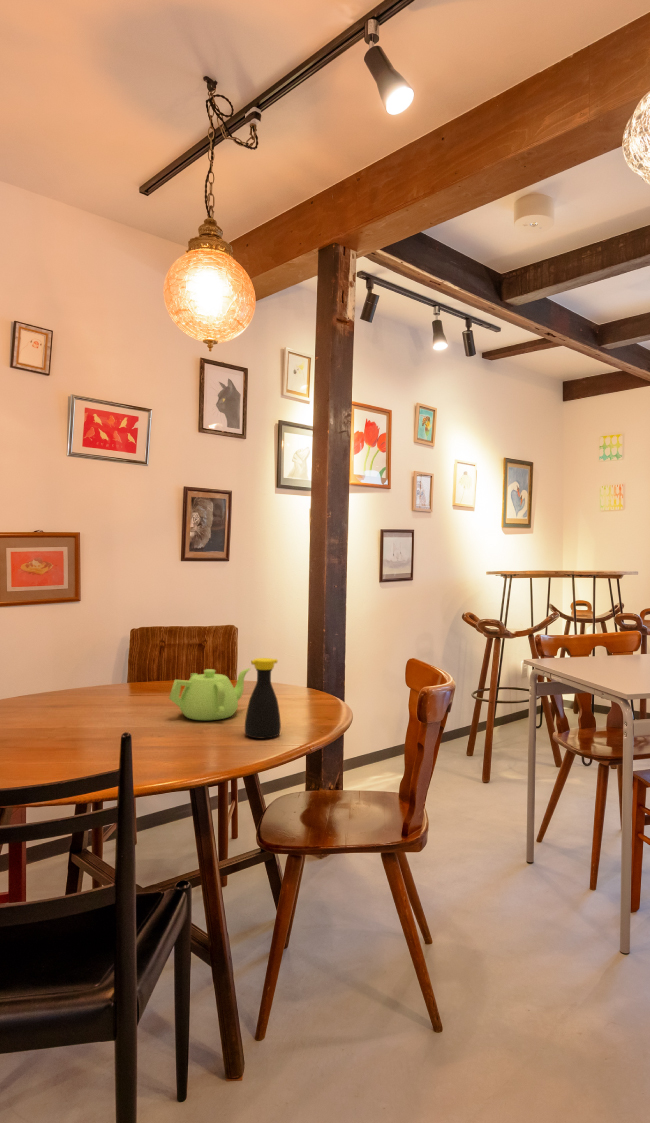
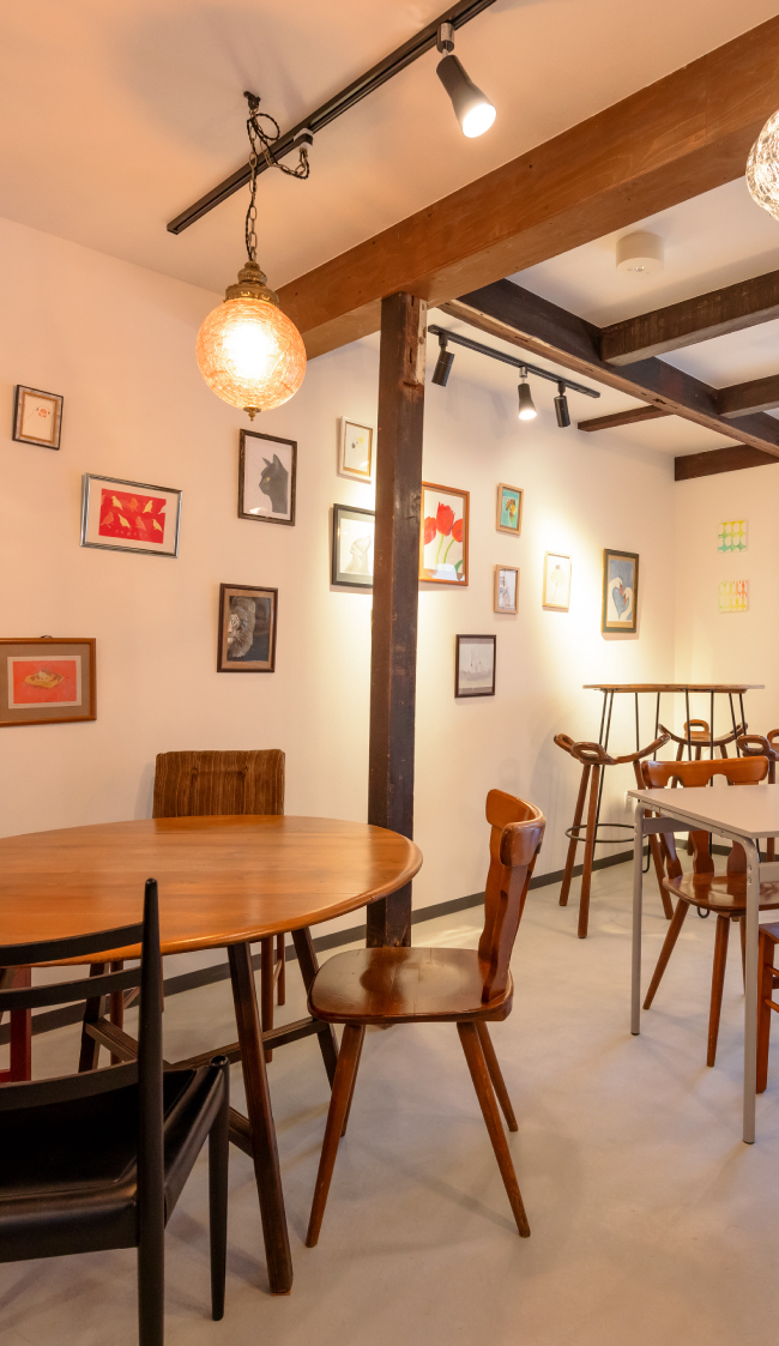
- teapot (210, 691)
- bottle (263, 696)
